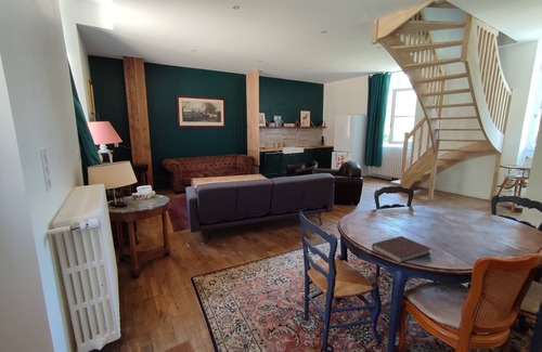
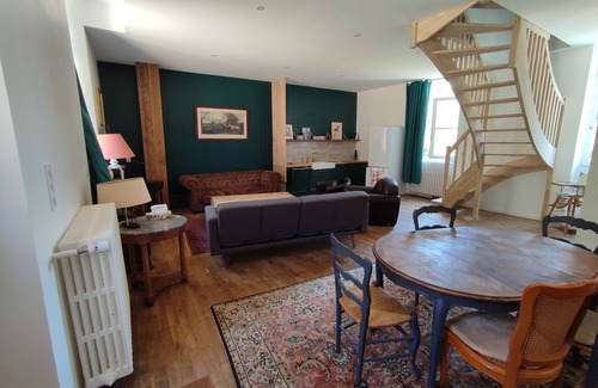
- notebook (400, 248)
